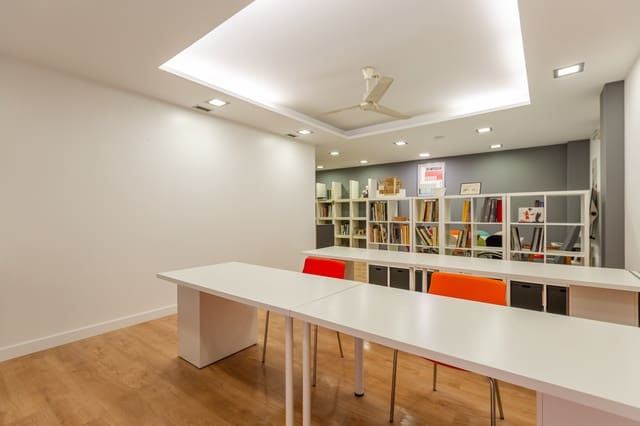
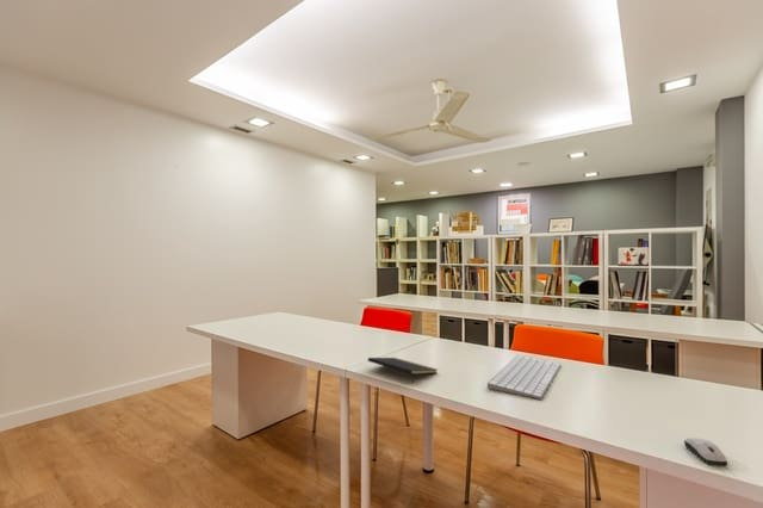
+ computer keyboard (527, 373)
+ computer mouse (705, 448)
+ notepad (402, 365)
